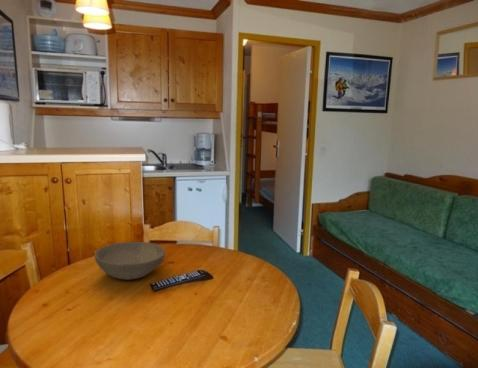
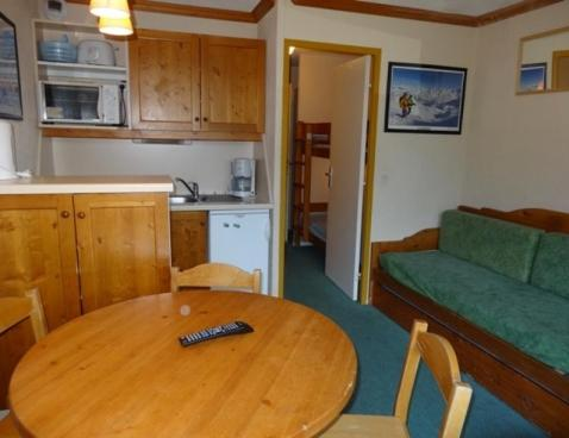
- bowl (131, 262)
